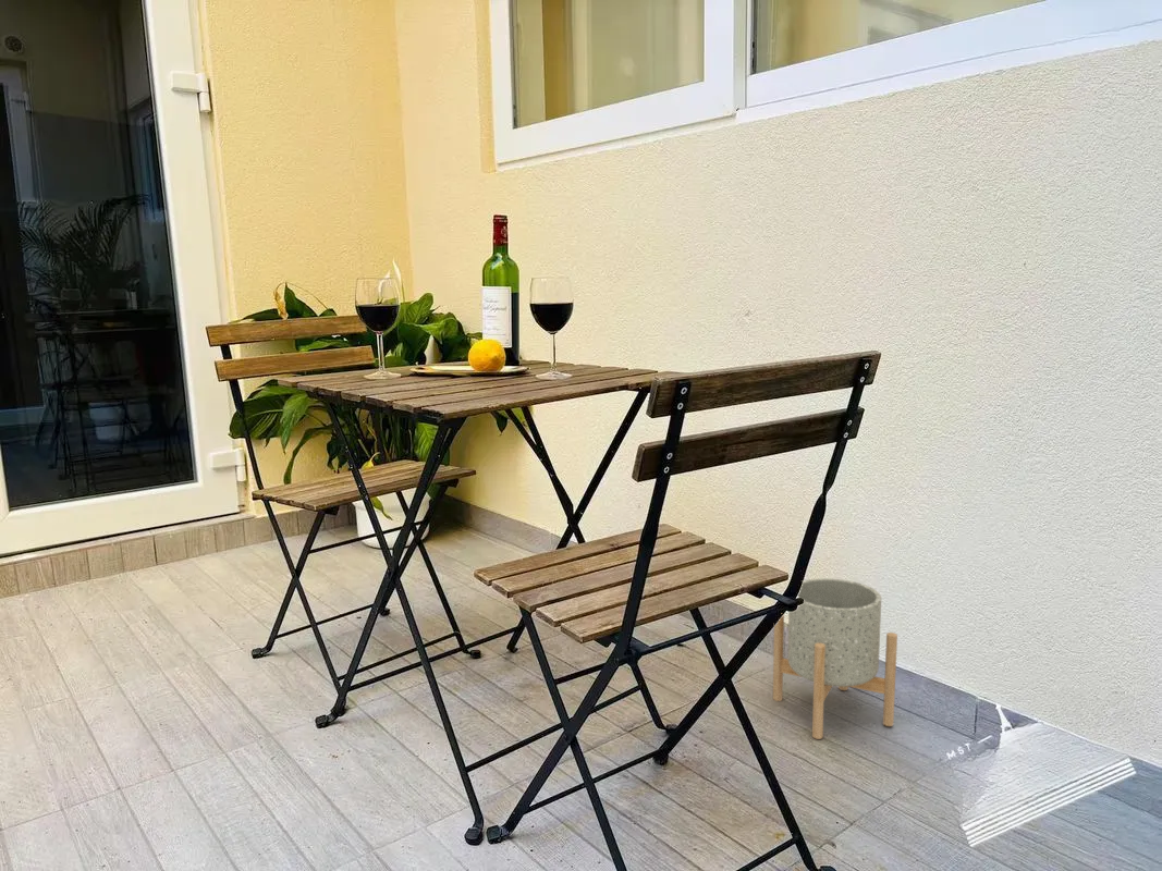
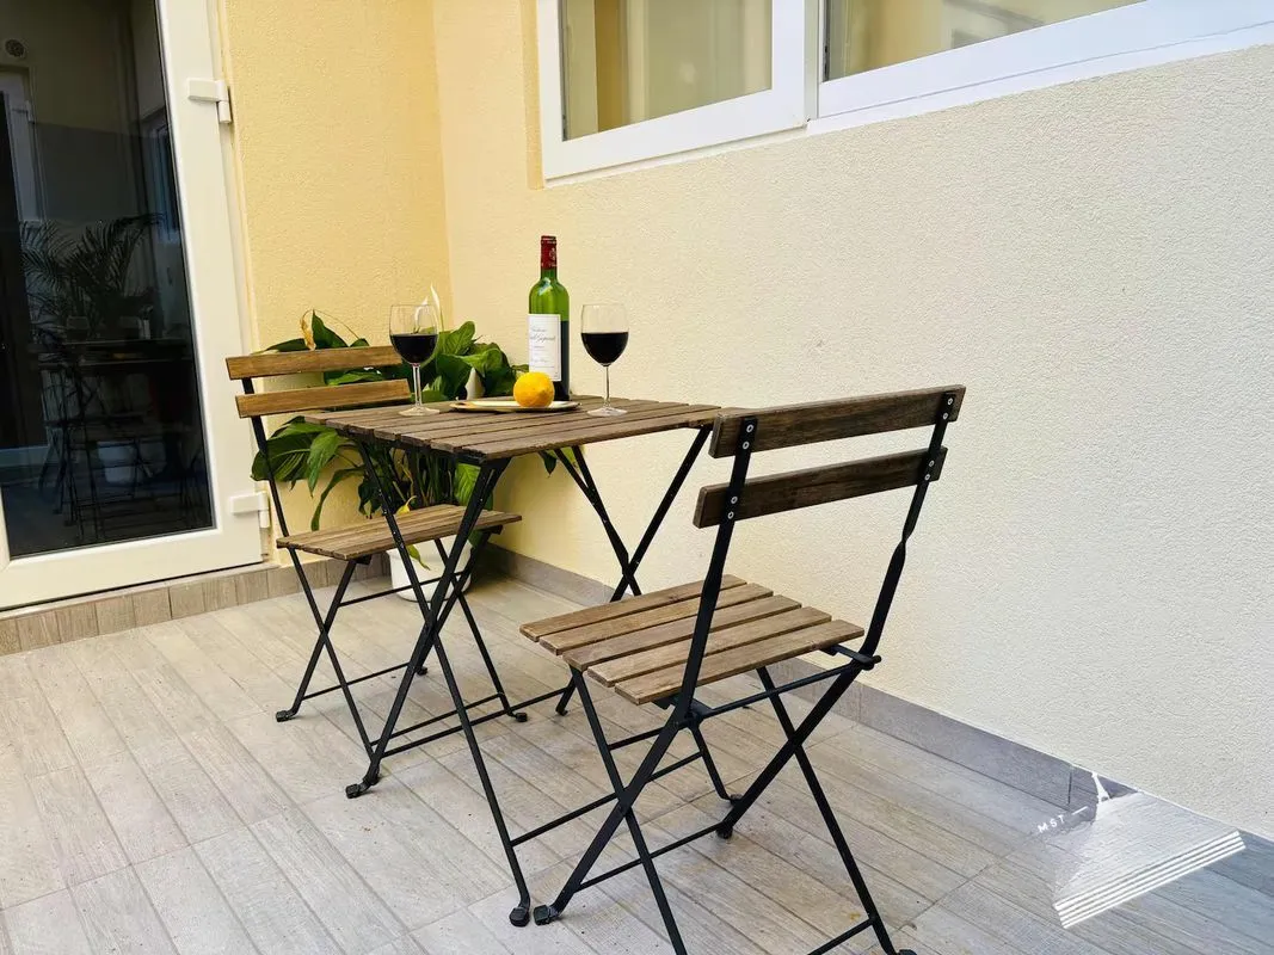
- planter (832, 652)
